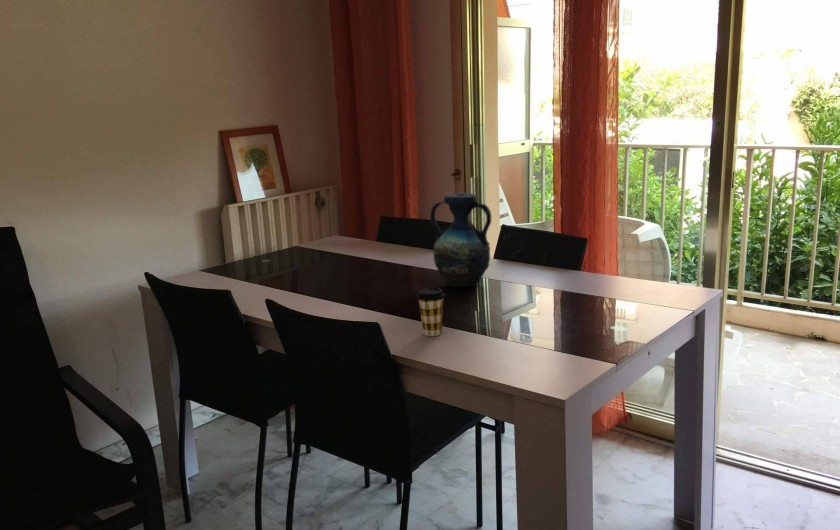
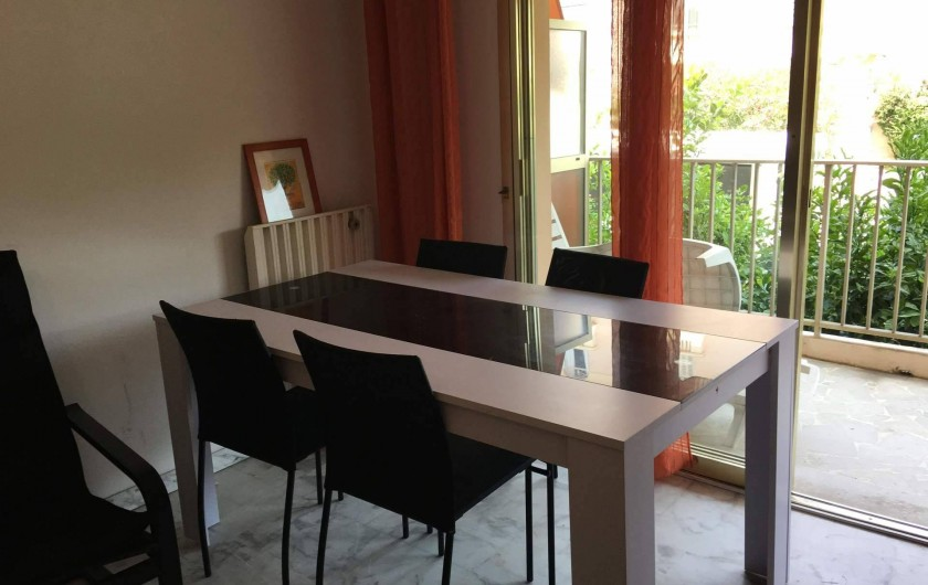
- coffee cup (431, 312)
- vase (461, 239)
